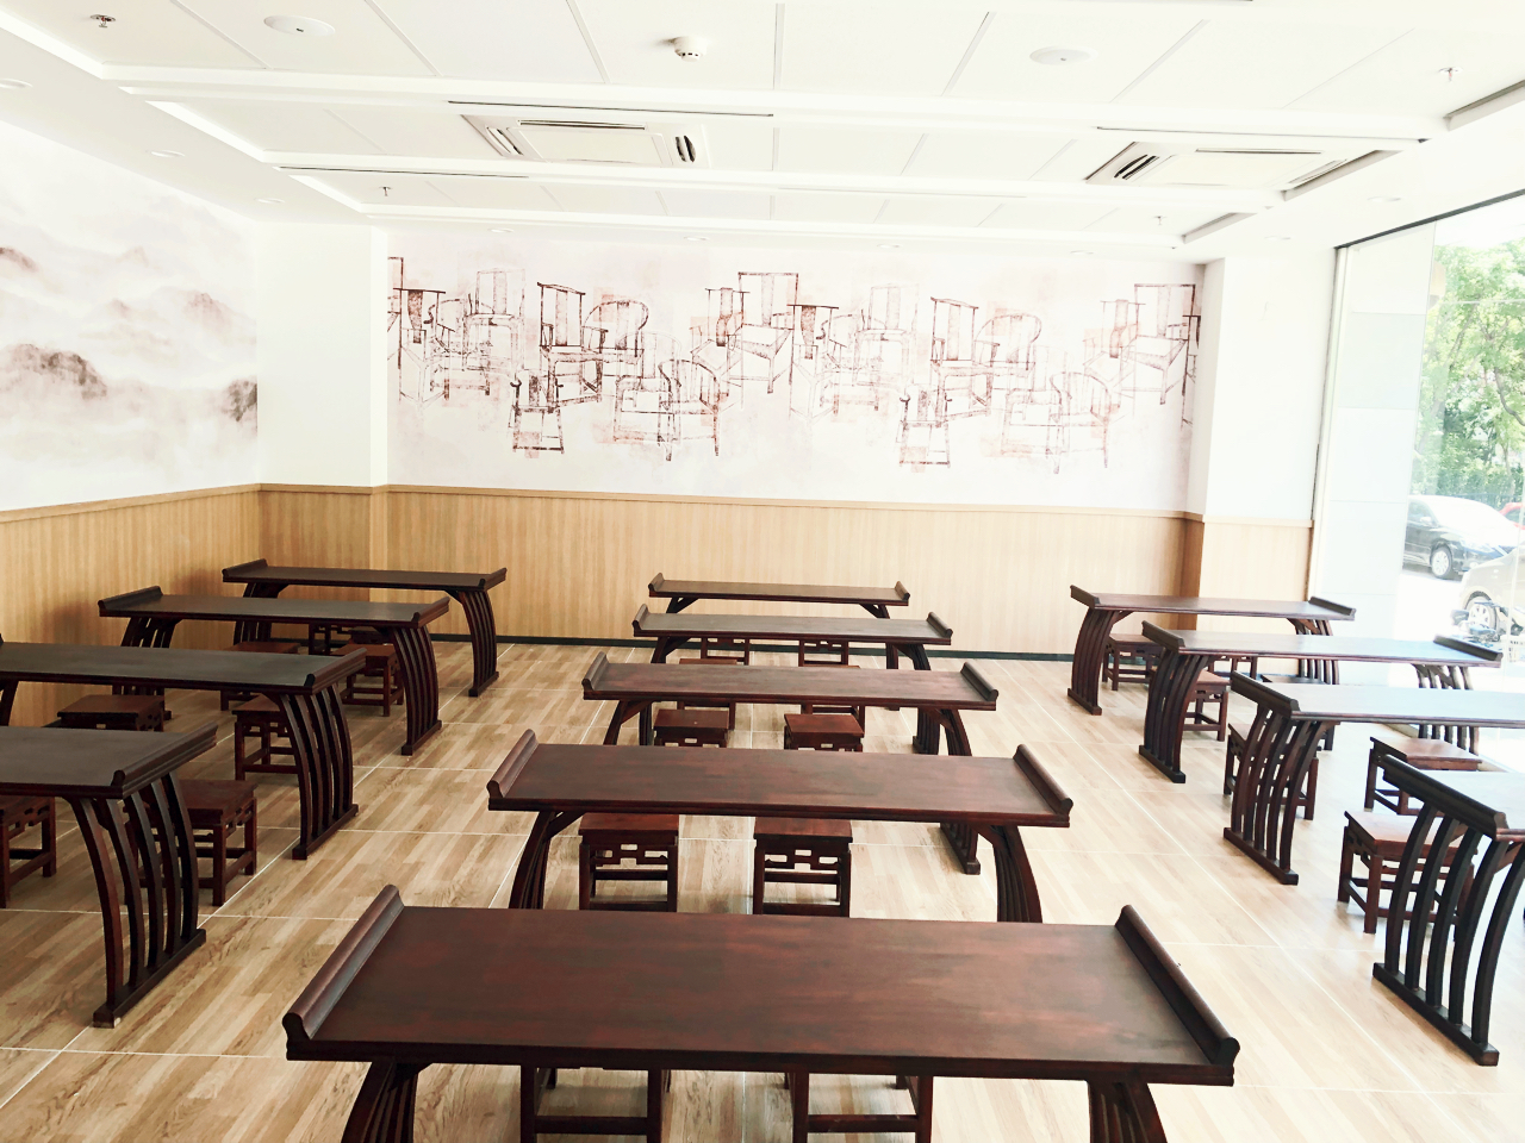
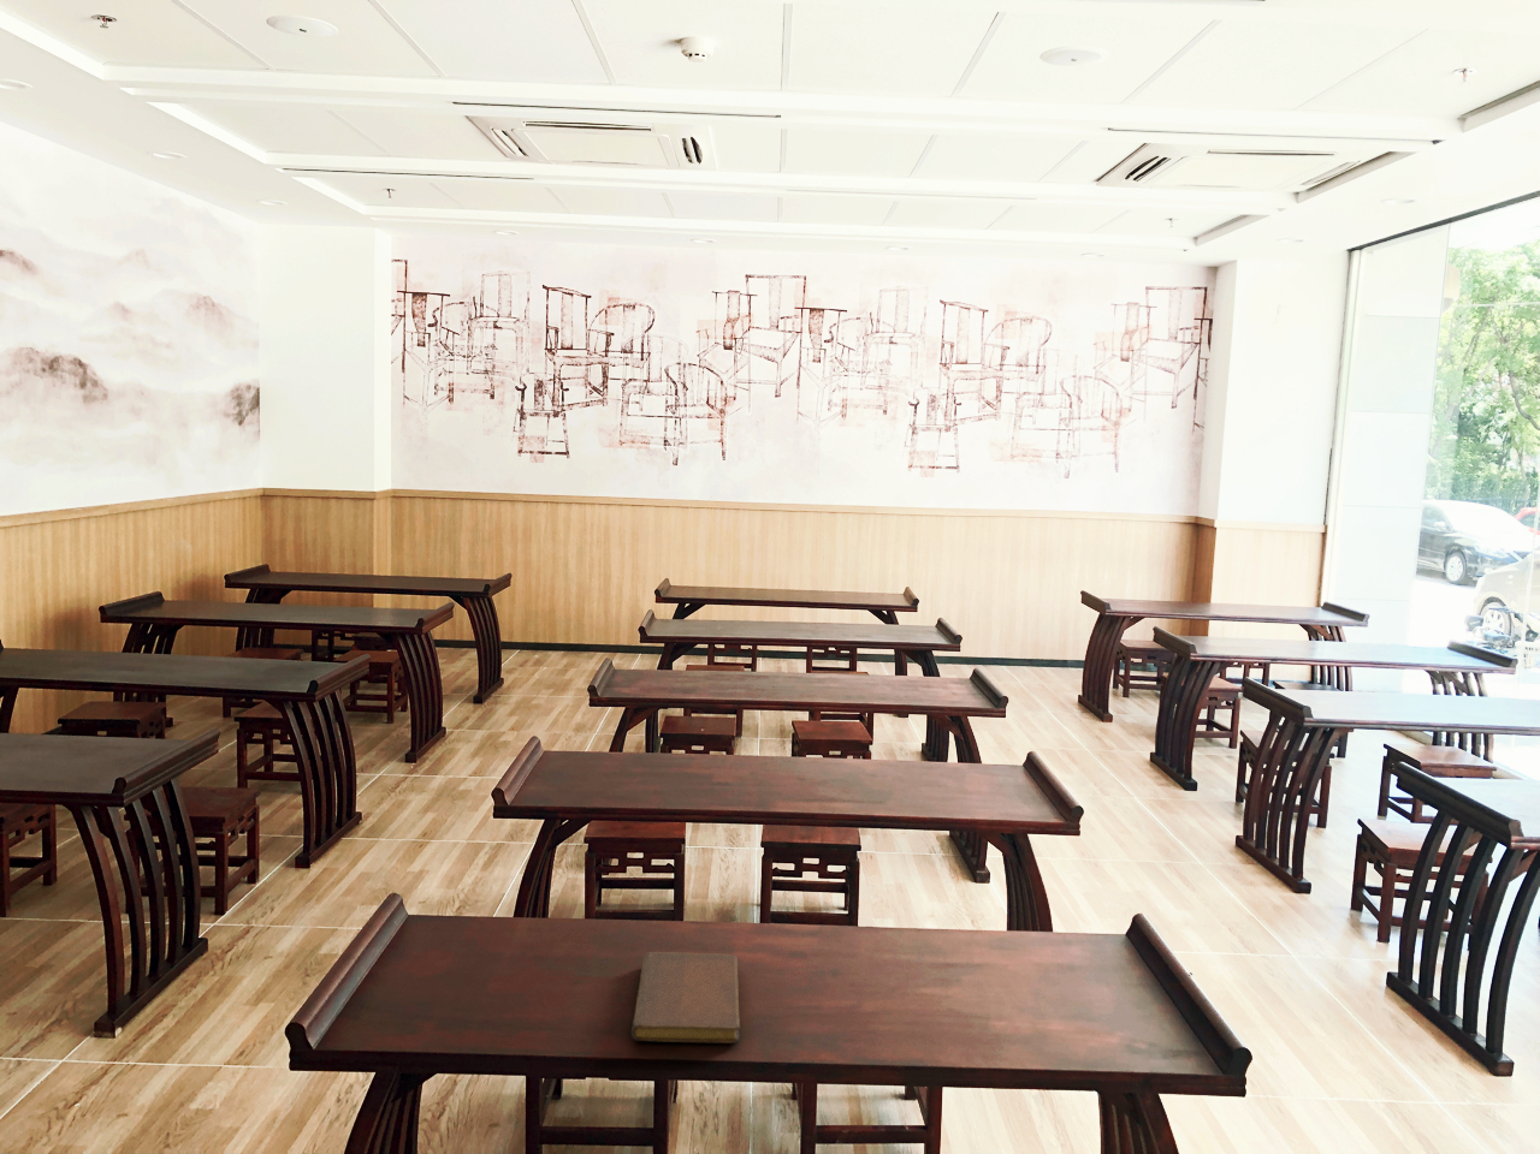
+ notebook (688, 994)
